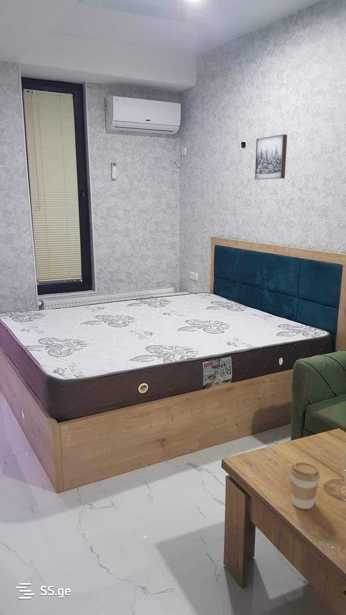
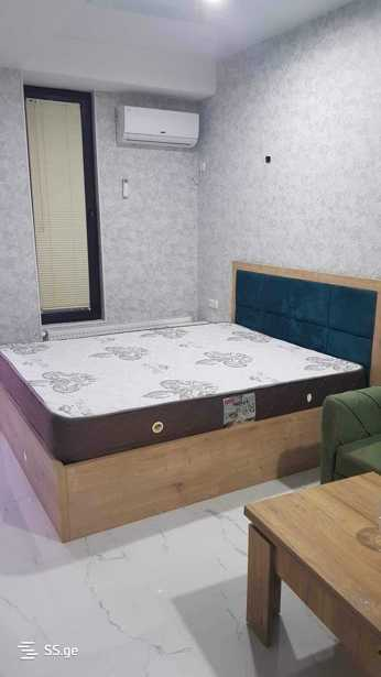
- coffee cup (303, 484)
- wall art (270, 158)
